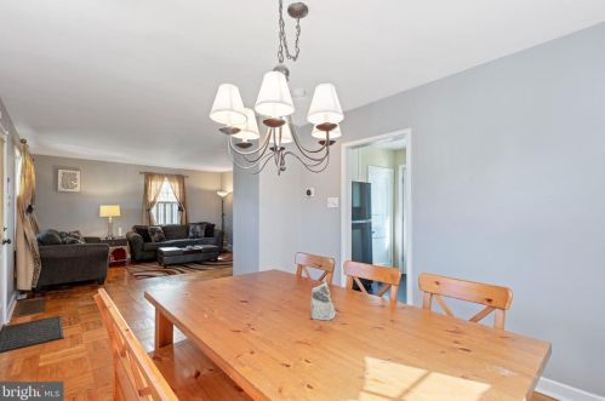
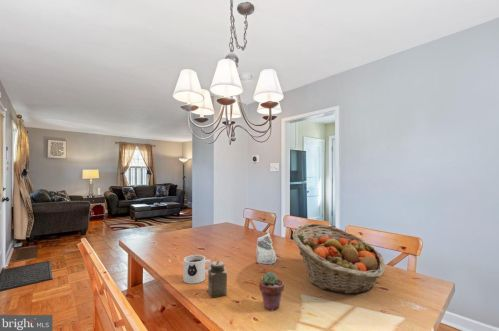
+ fruit basket (337, 253)
+ salt shaker (217, 277)
+ potted succulent (271, 289)
+ mug (196, 267)
